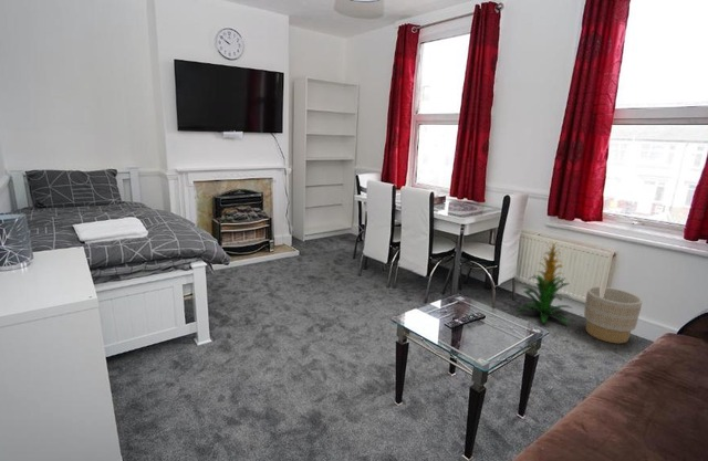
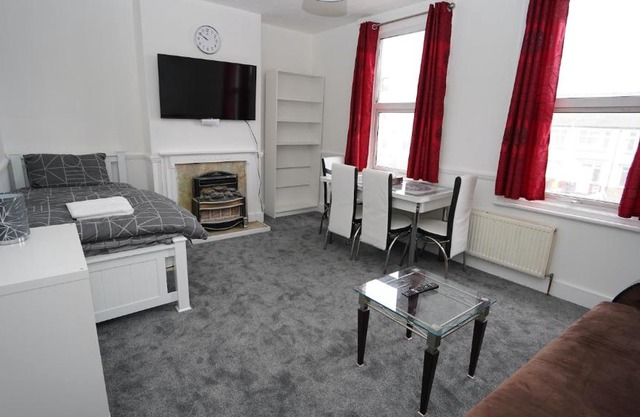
- indoor plant (549, 277)
- planter (610, 314)
